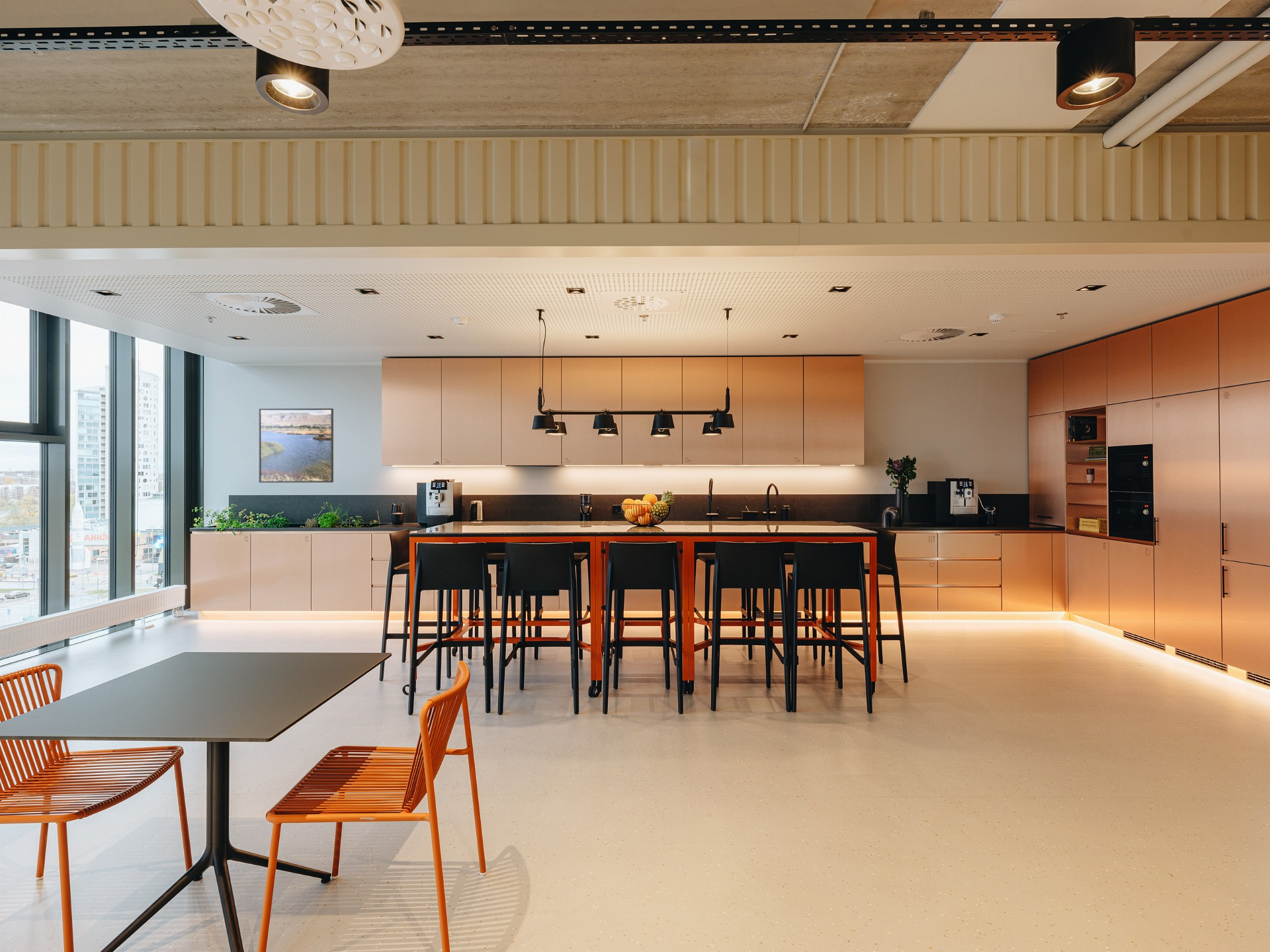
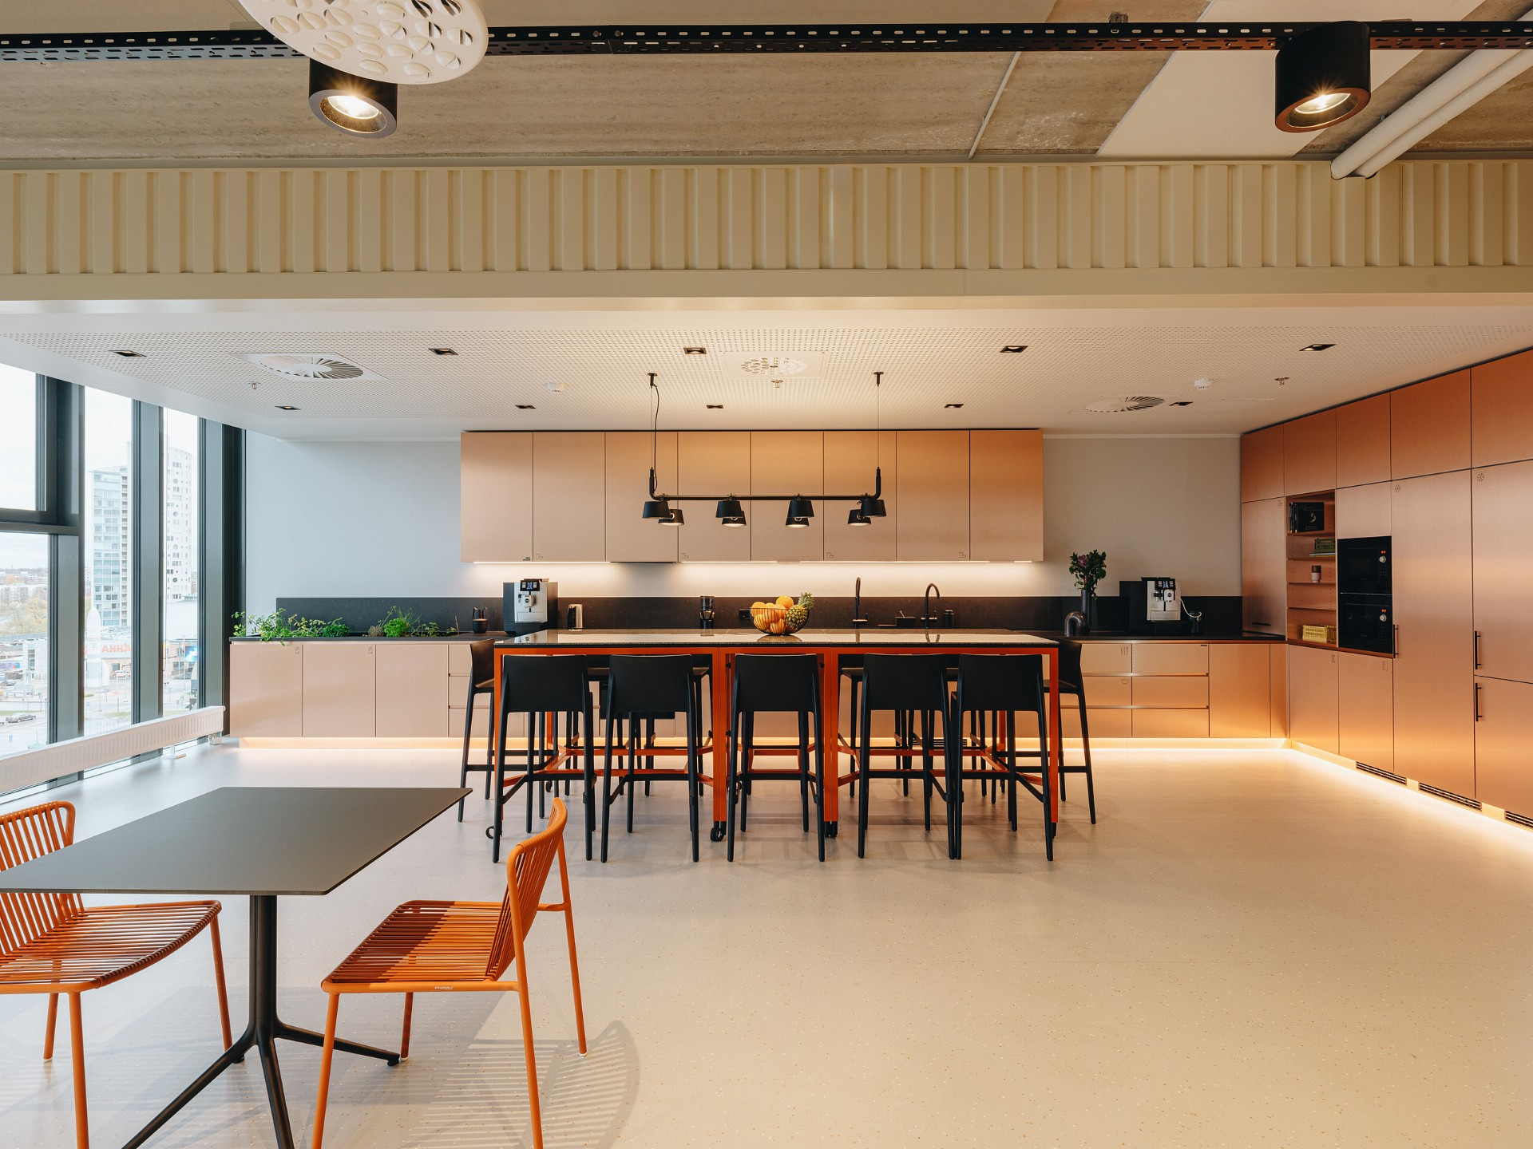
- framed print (296, 445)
